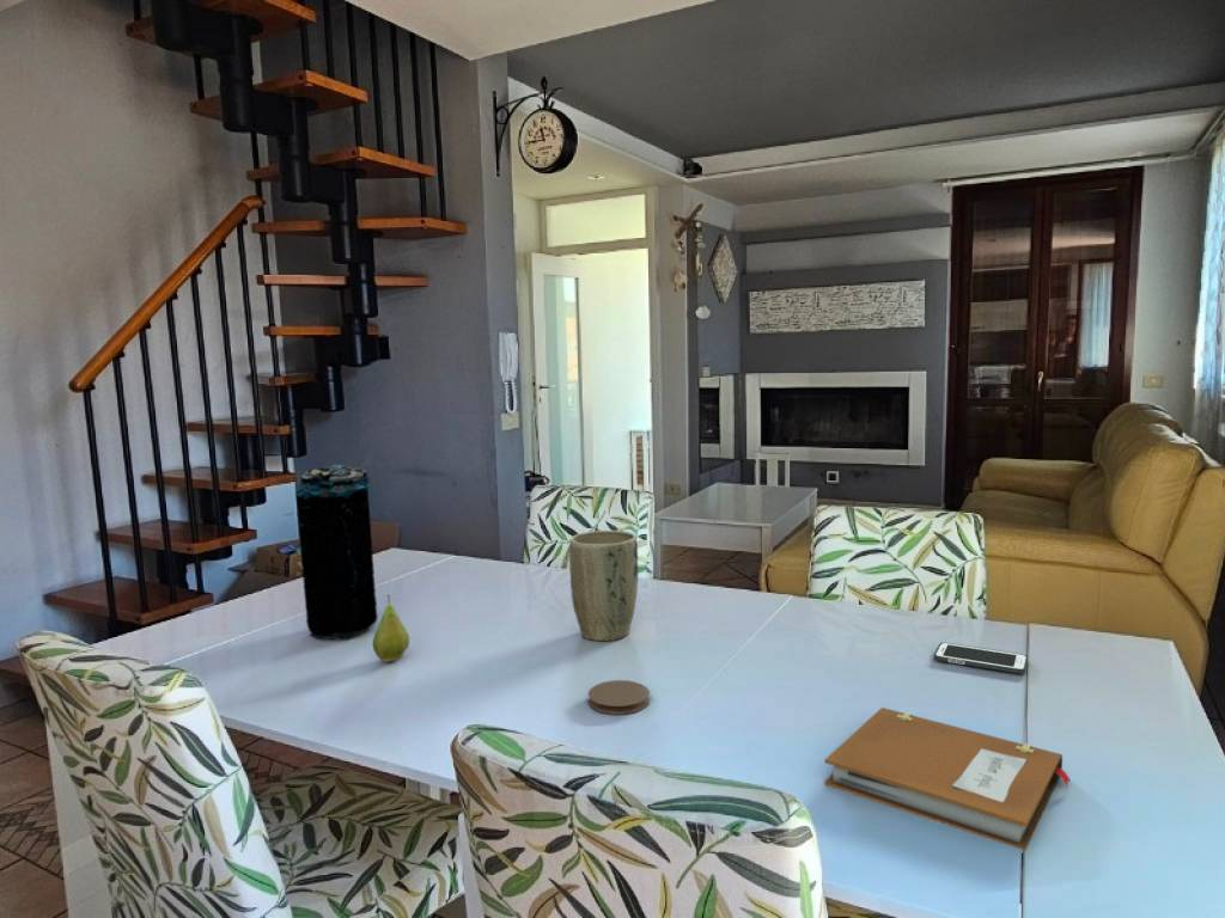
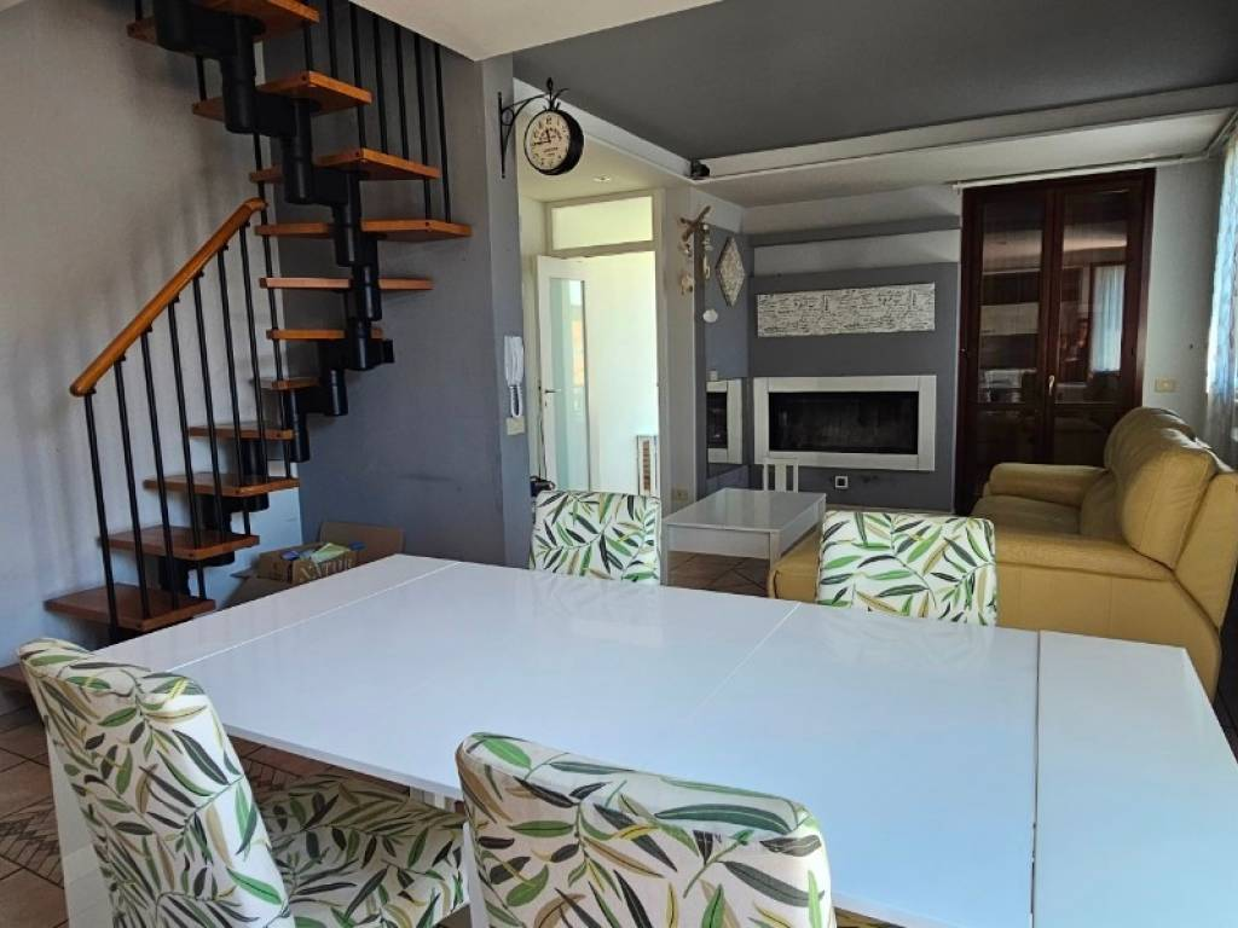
- fruit (389, 629)
- coaster (618, 696)
- plant pot (604, 585)
- notebook (949, 769)
- beverage can (336, 550)
- cell phone (980, 657)
